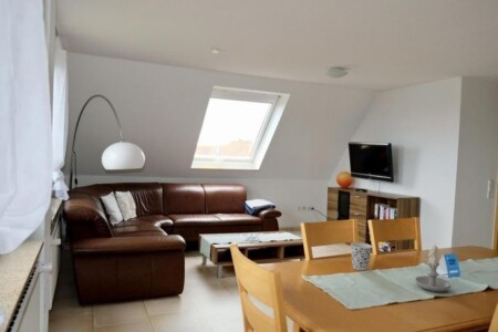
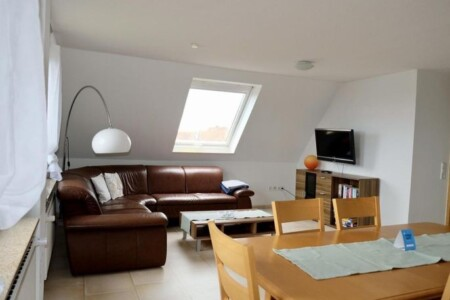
- cup (360, 256)
- candle (433, 266)
